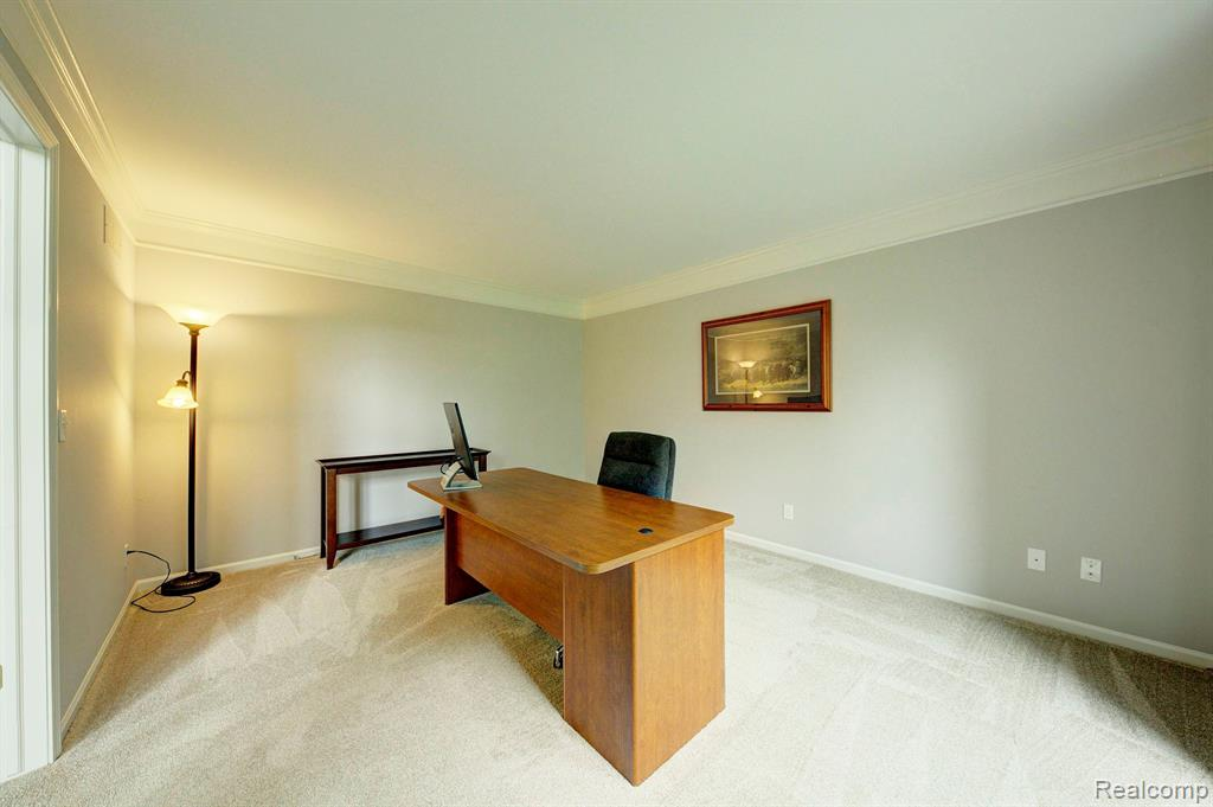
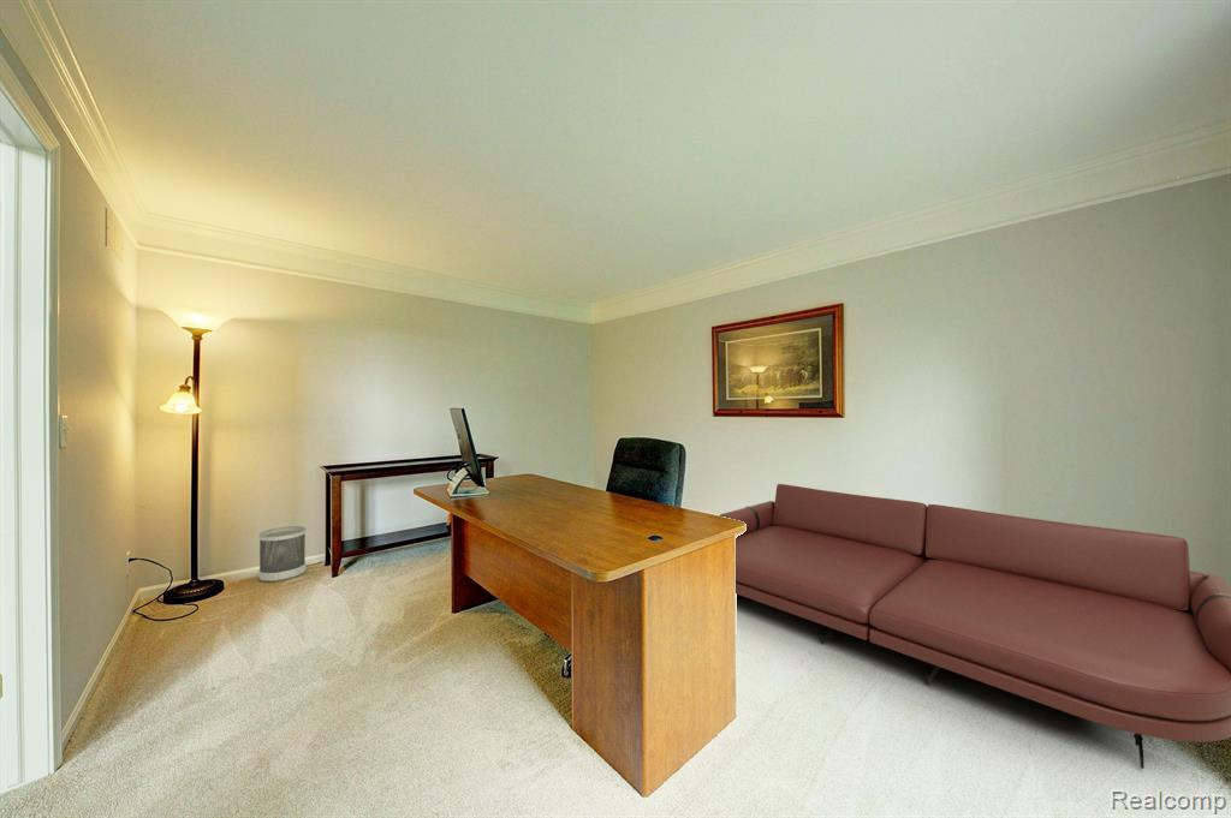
+ wastebasket (283, 553)
+ leather (903, 571)
